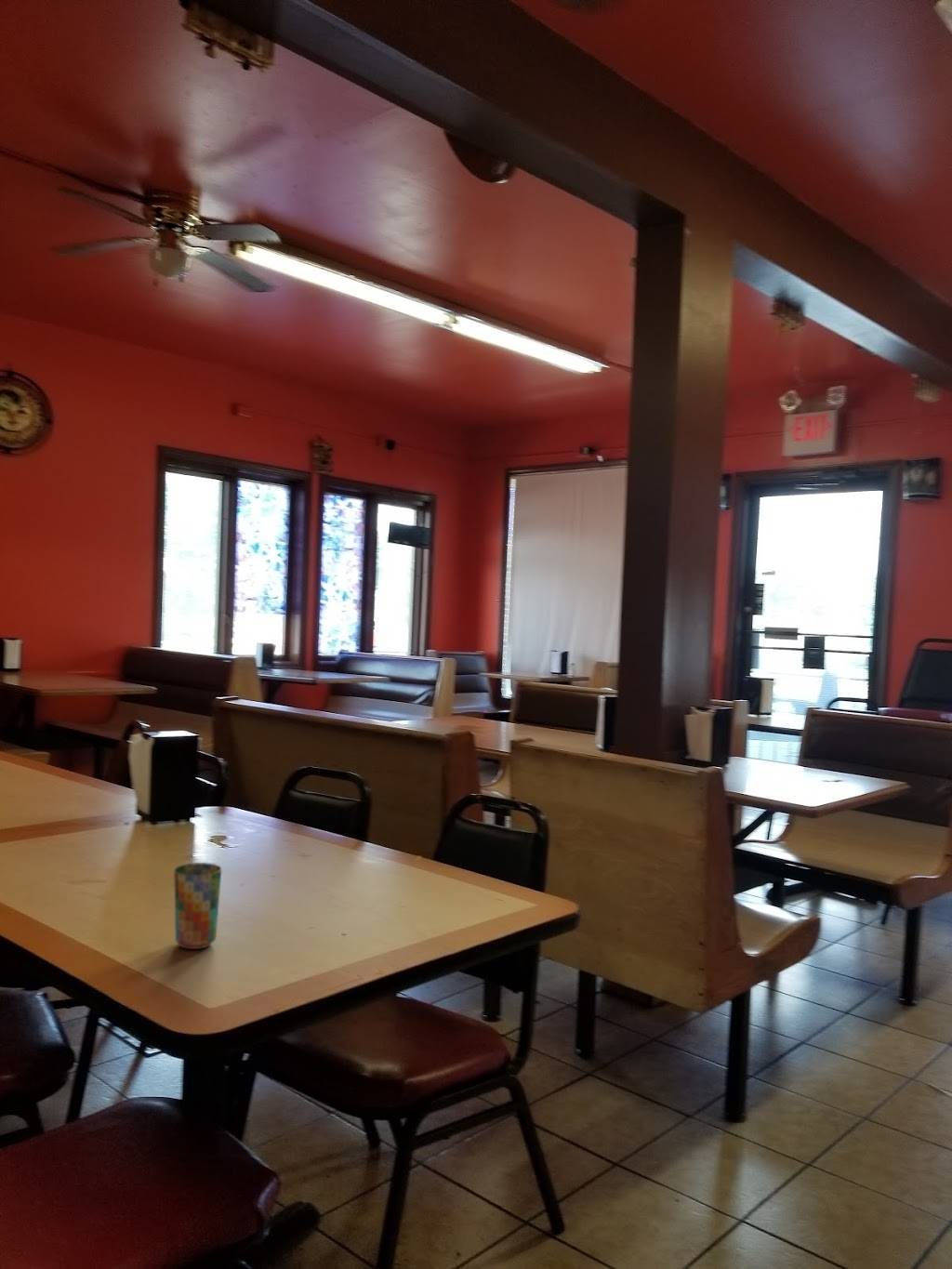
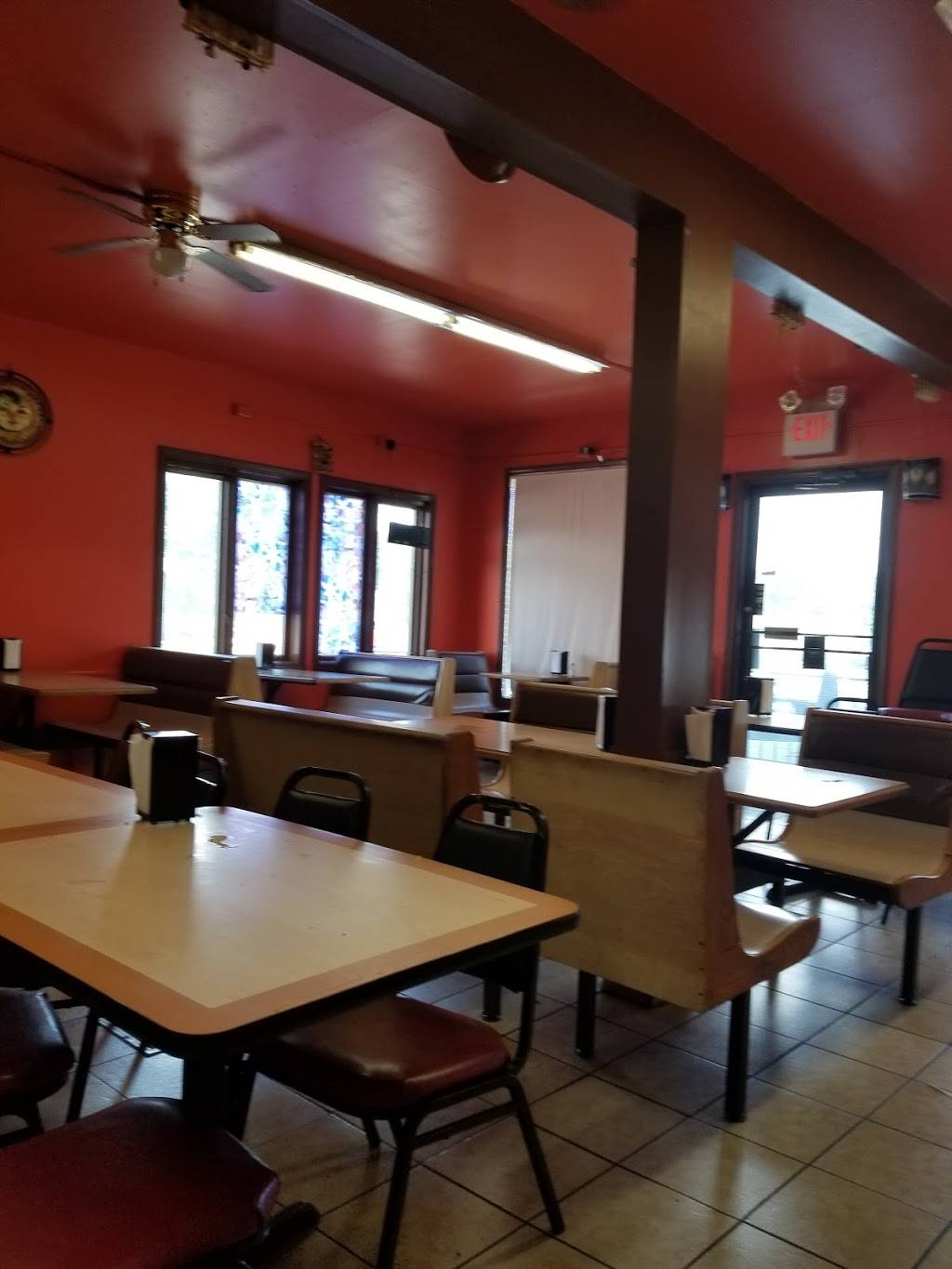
- cup (196, 906)
